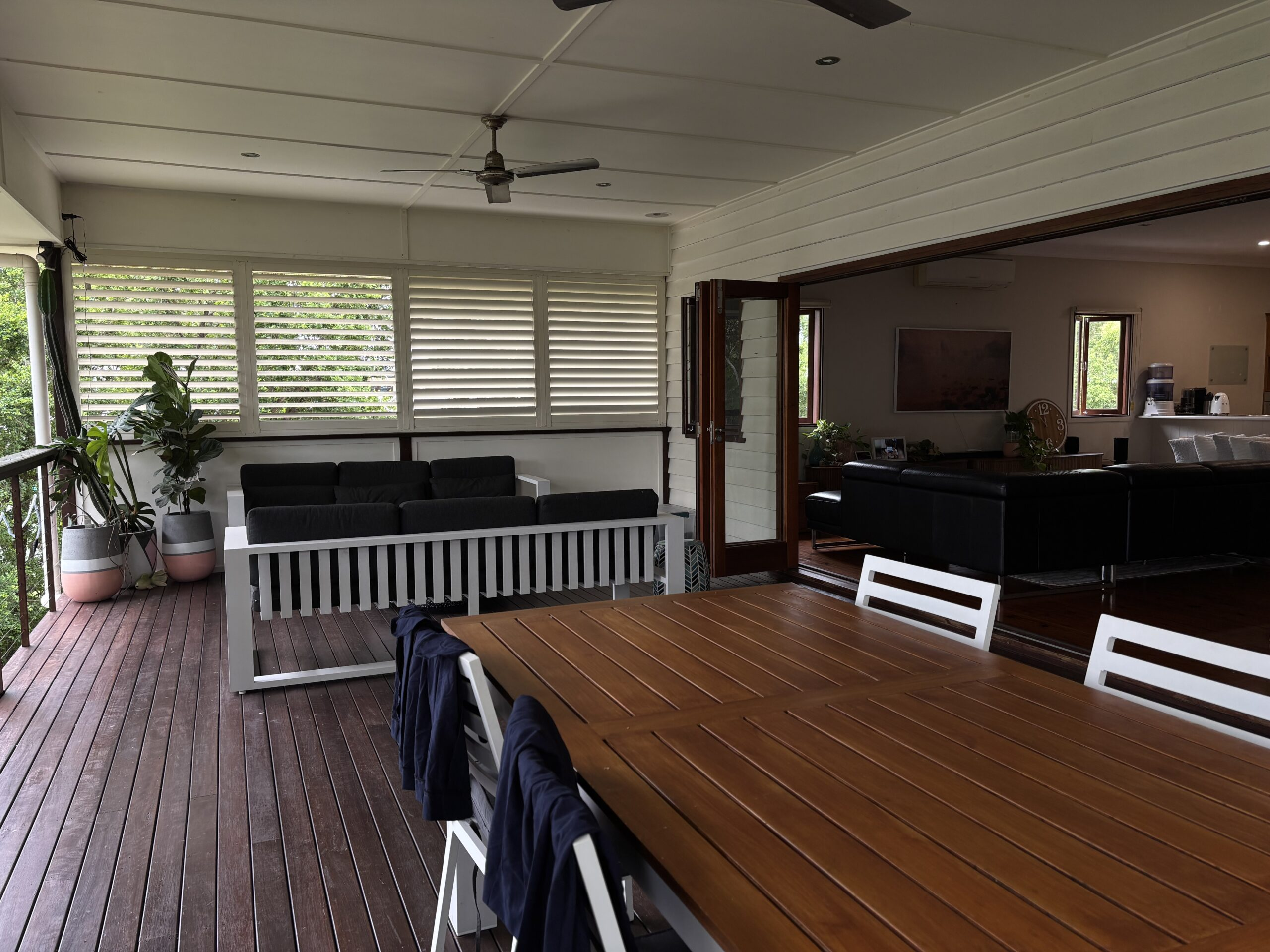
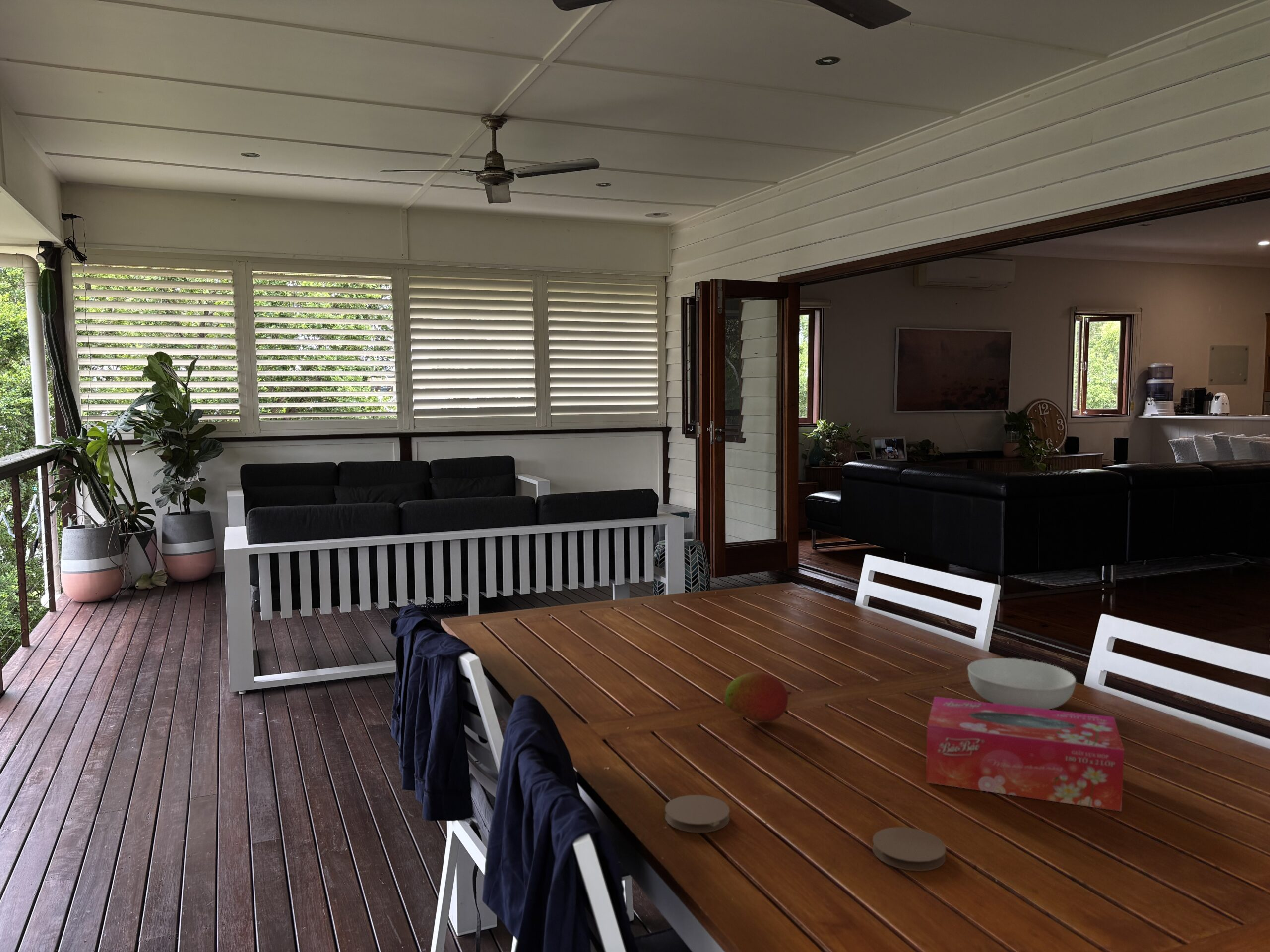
+ coaster (908, 848)
+ tissue box (1020, 749)
+ serving bowl (1020, 688)
+ coaster (697, 813)
+ fruit (759, 698)
